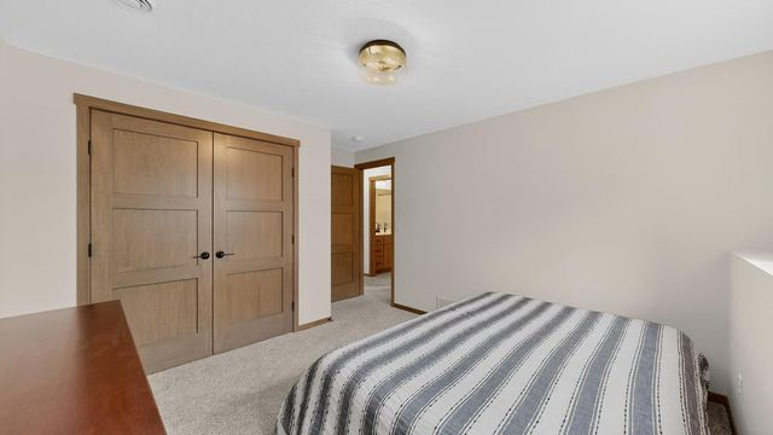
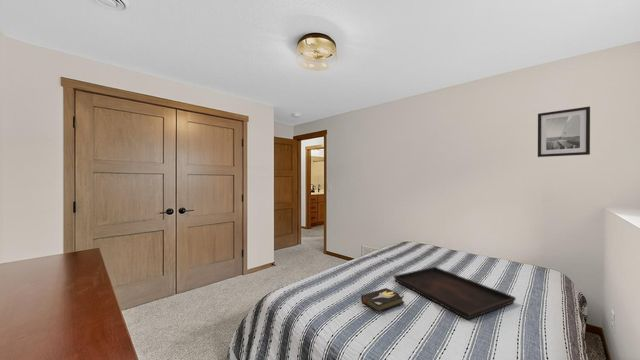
+ serving tray (448, 288)
+ wall art (562, 133)
+ hardback book (382, 298)
